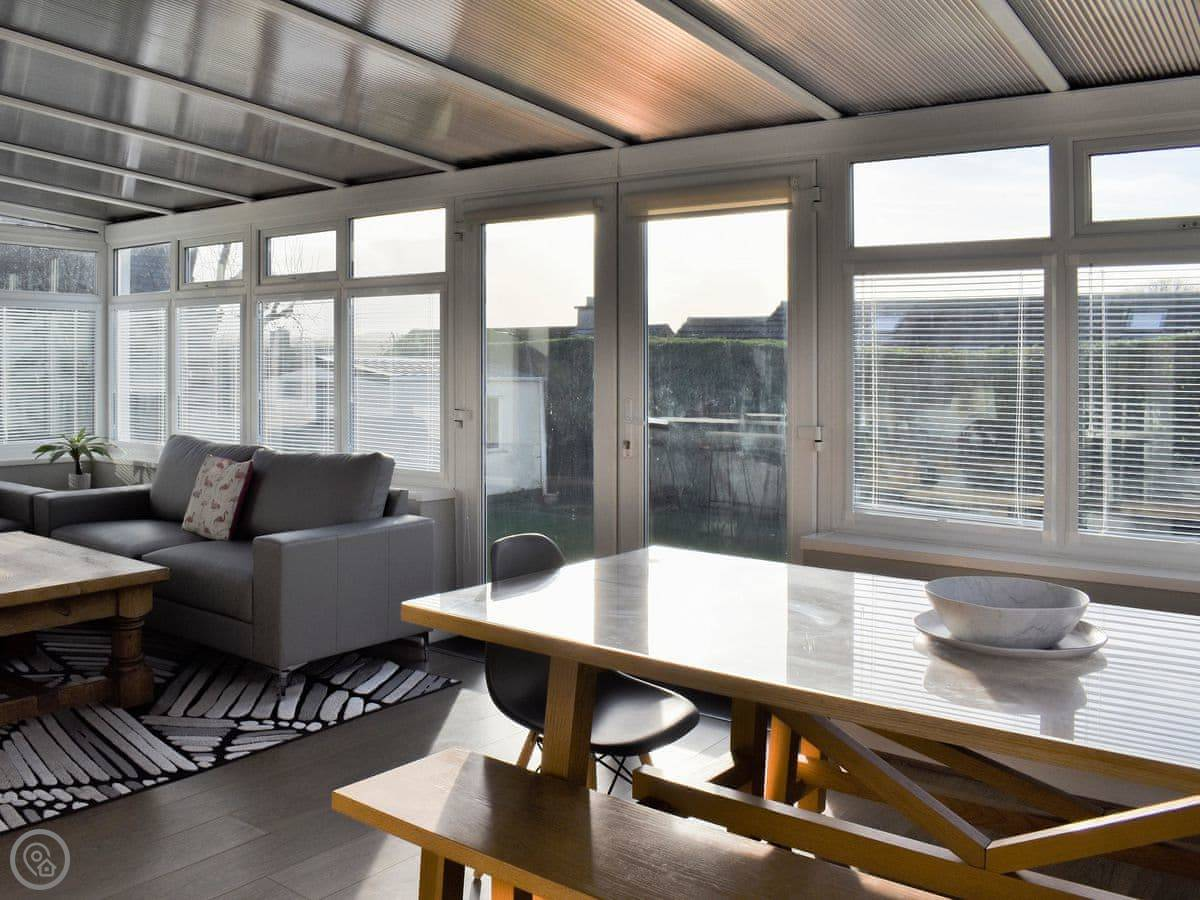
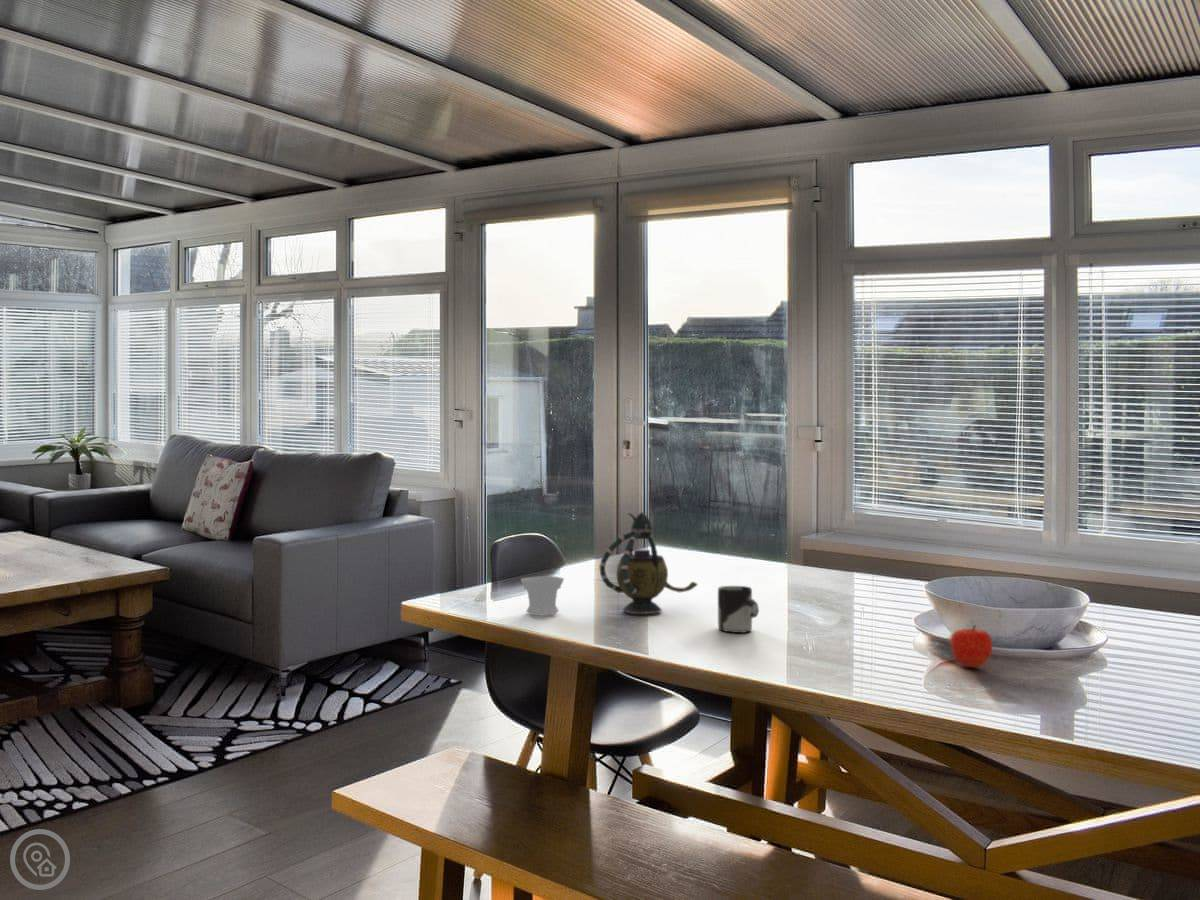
+ cup (739, 609)
+ cup (542, 596)
+ fruit (971, 645)
+ teapot (654, 560)
